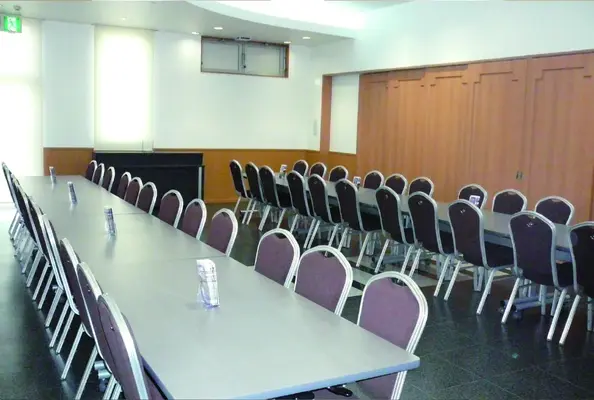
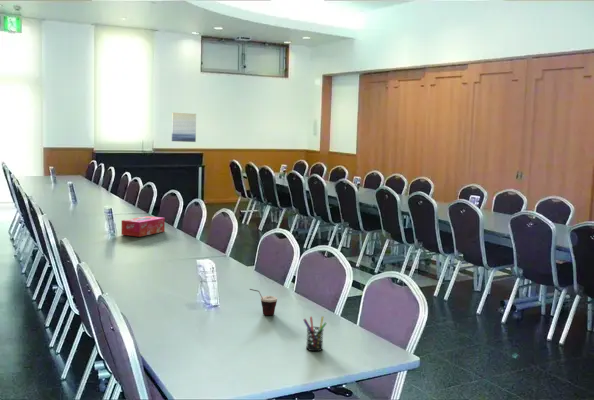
+ wall art (184, 127)
+ tissue box (143, 226)
+ pen holder (316, 332)
+ cup (262, 301)
